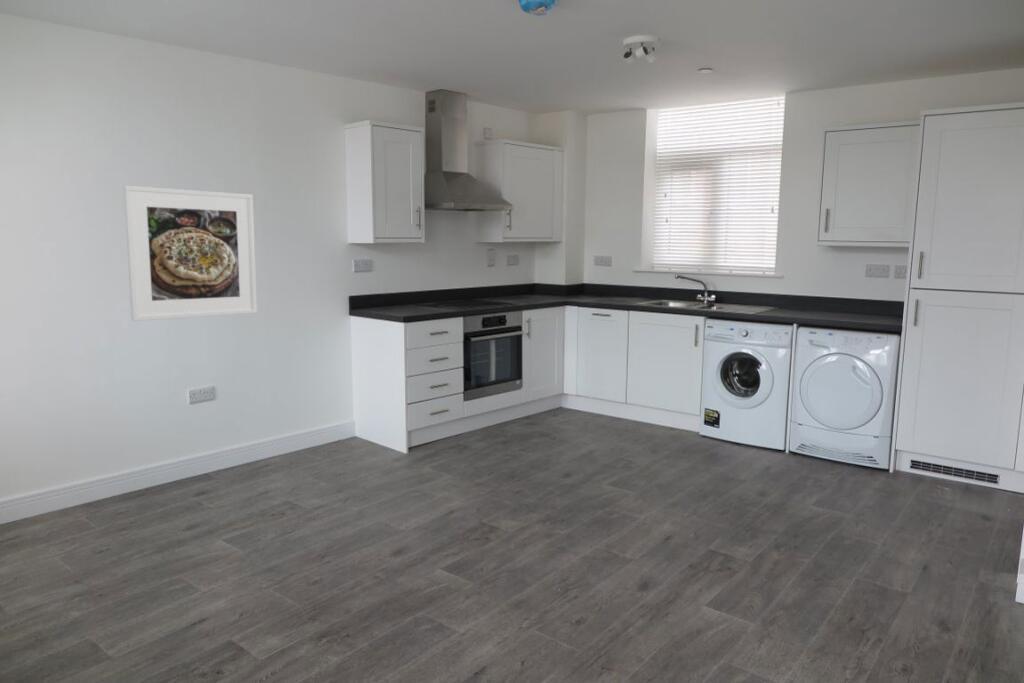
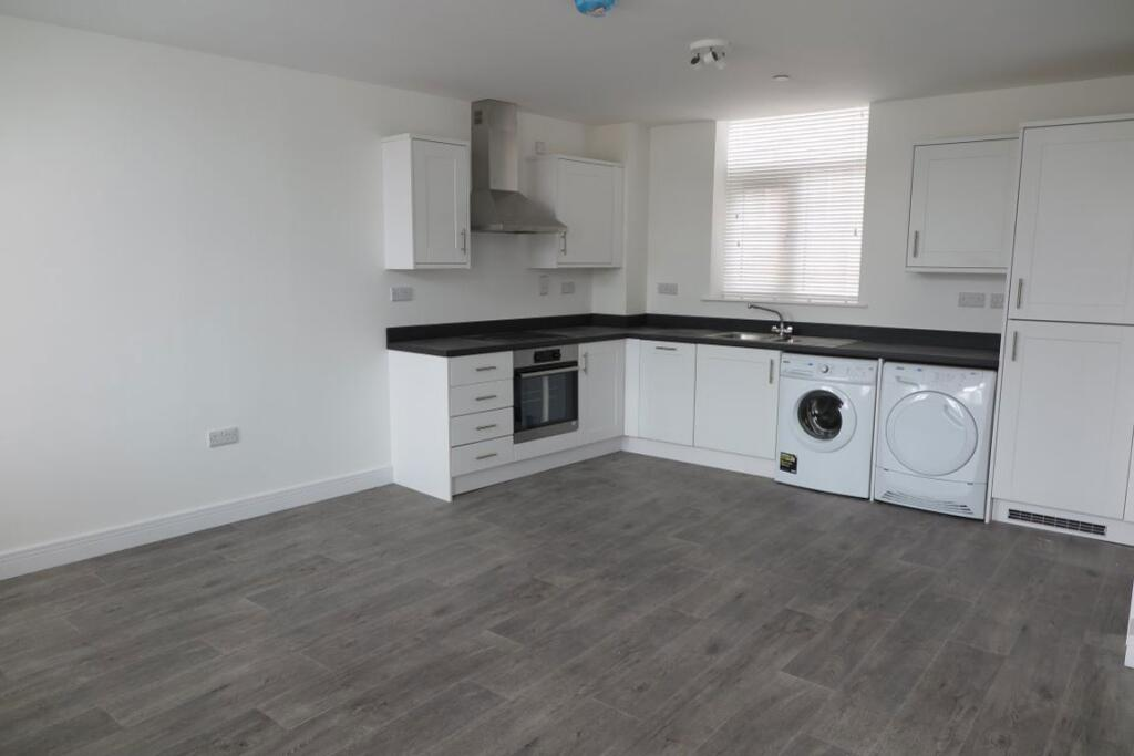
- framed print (195, 254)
